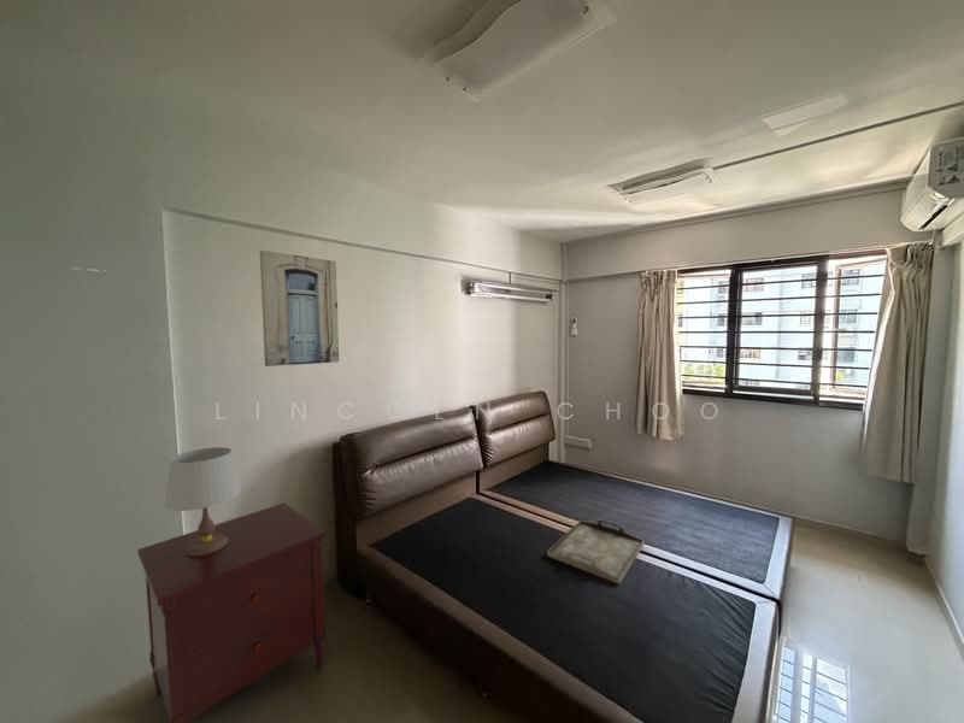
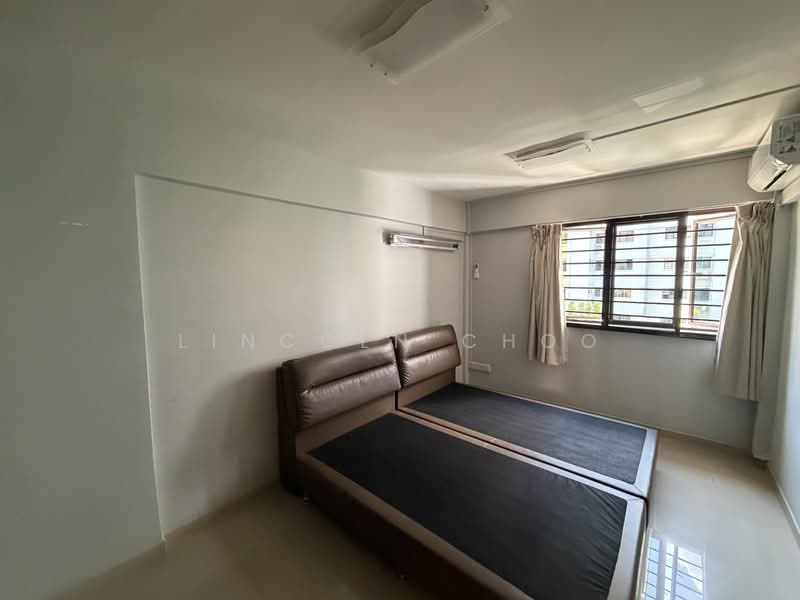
- dresser (239, 610)
- table lamp (204, 500)
- serving tray (596, 543)
- wall art (301, 310)
